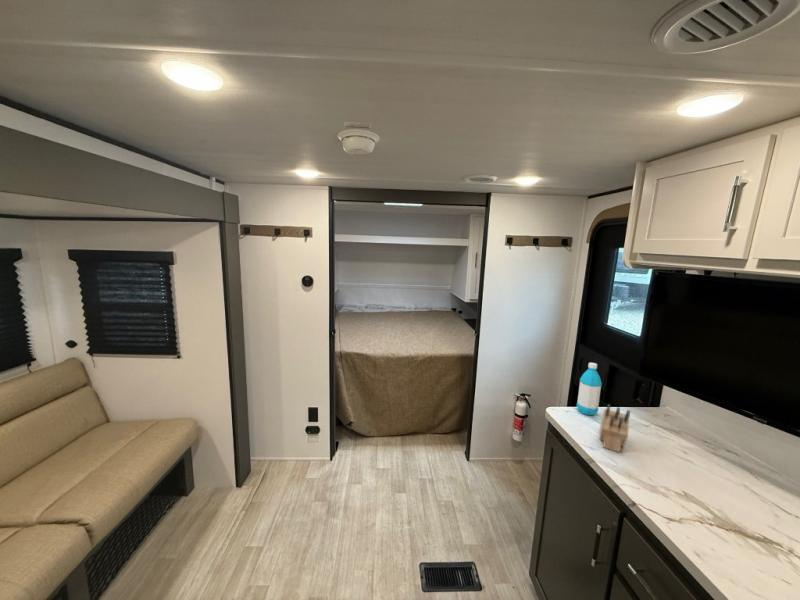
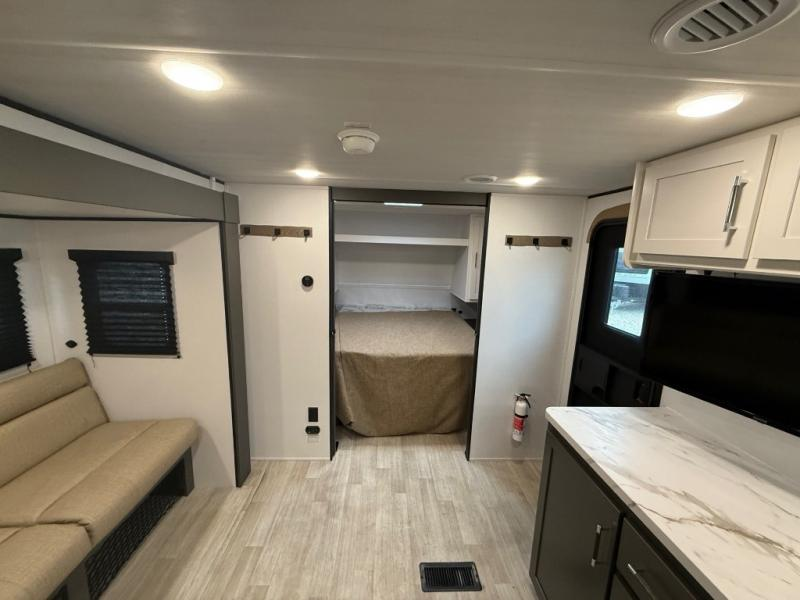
- knife block (614, 420)
- water bottle (589, 388)
